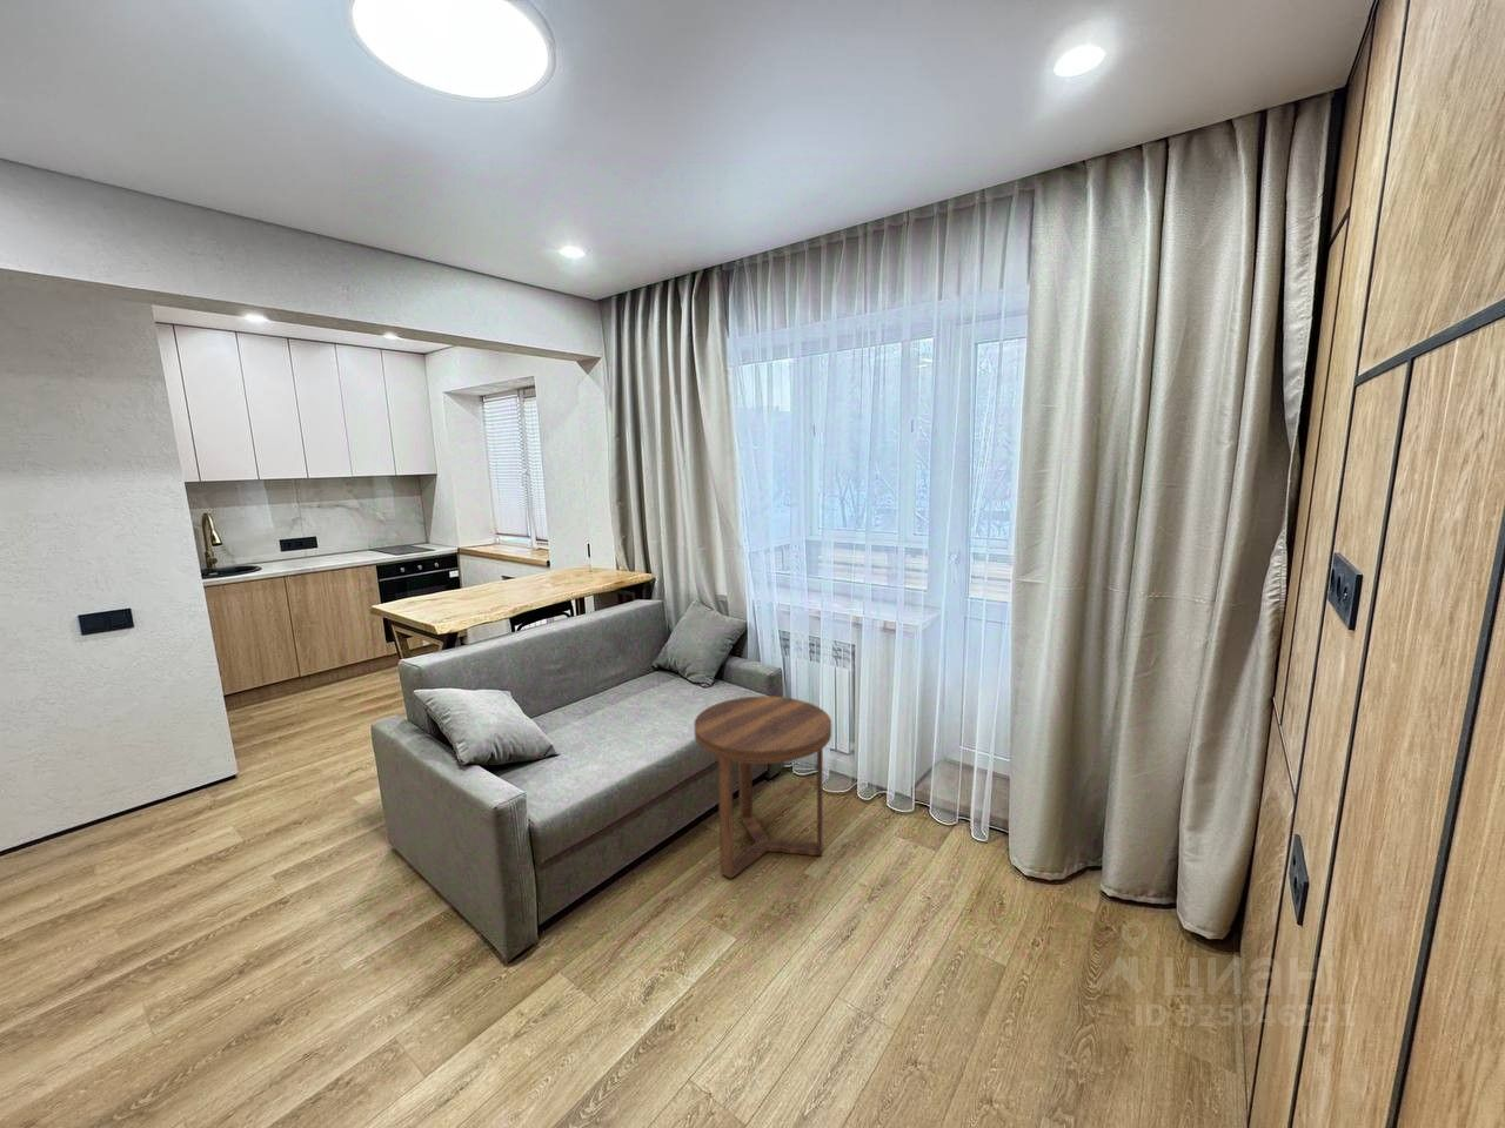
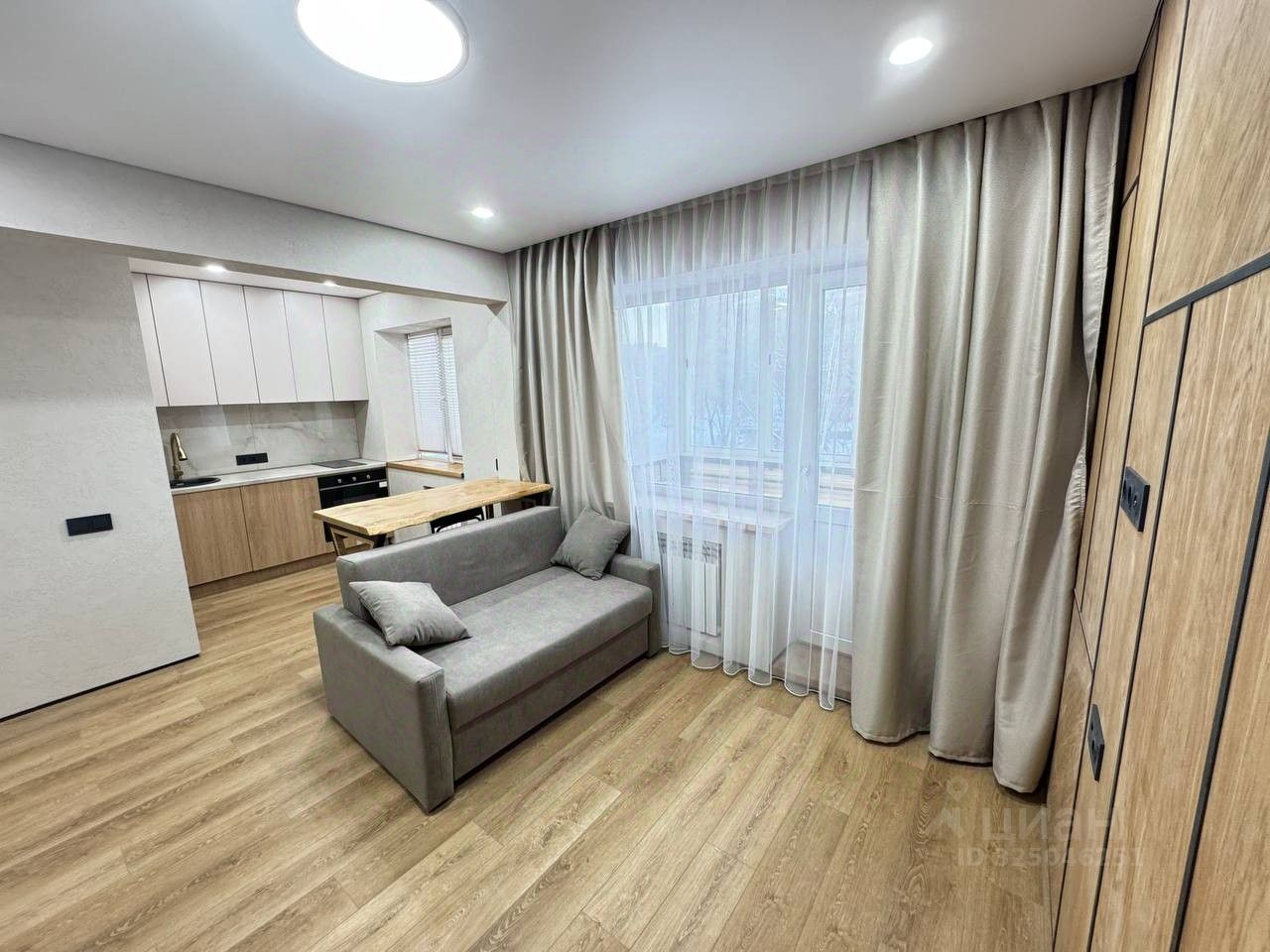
- side table (751, 783)
